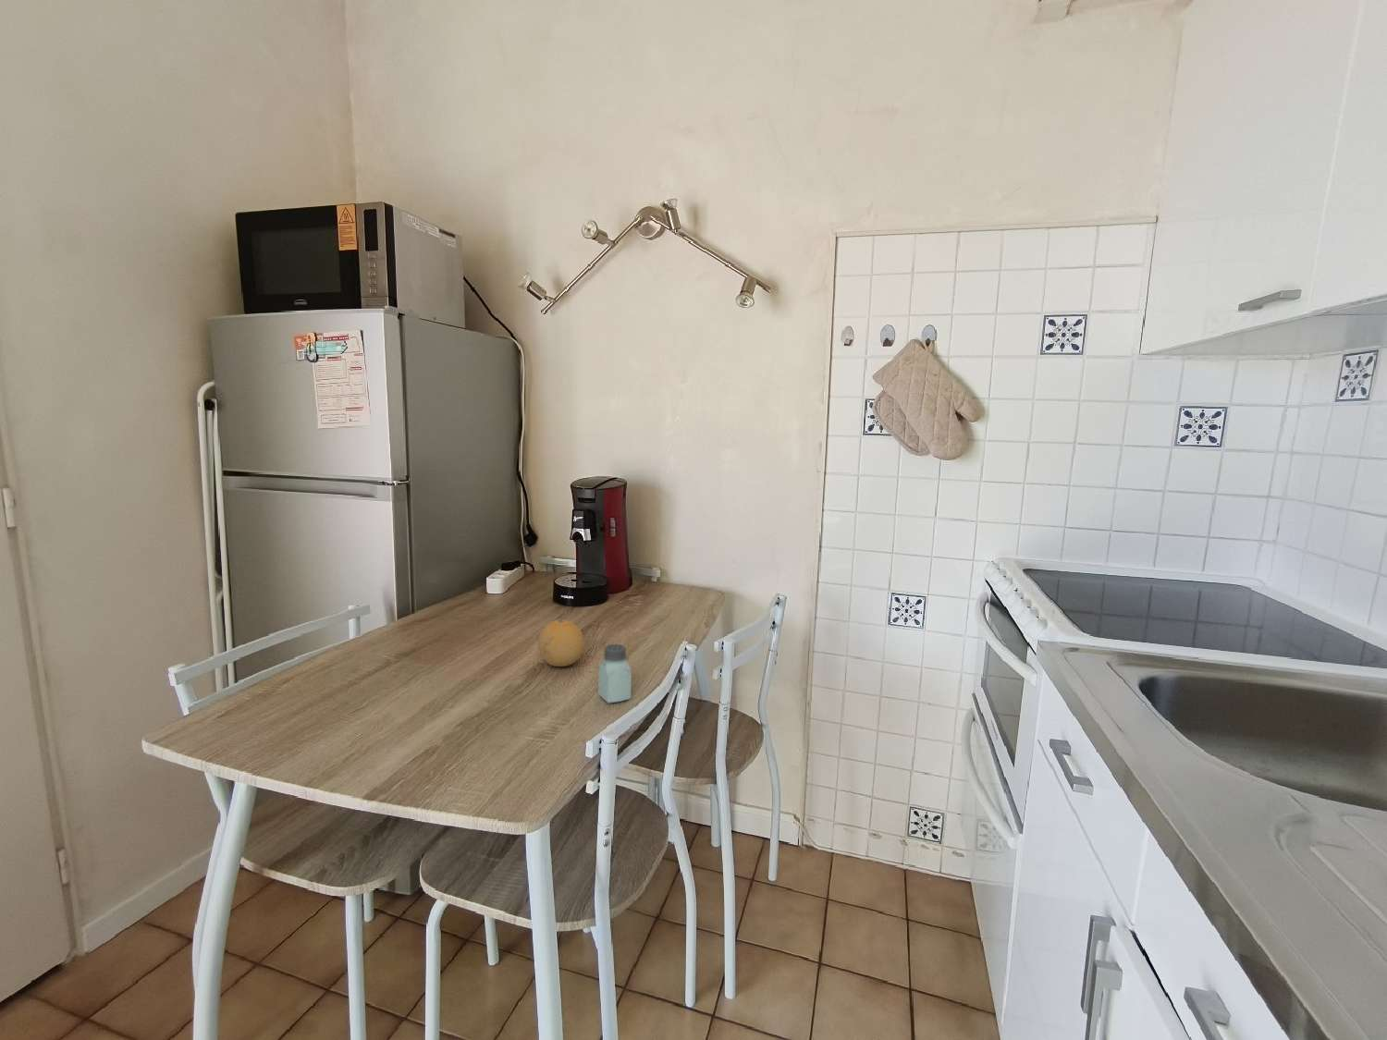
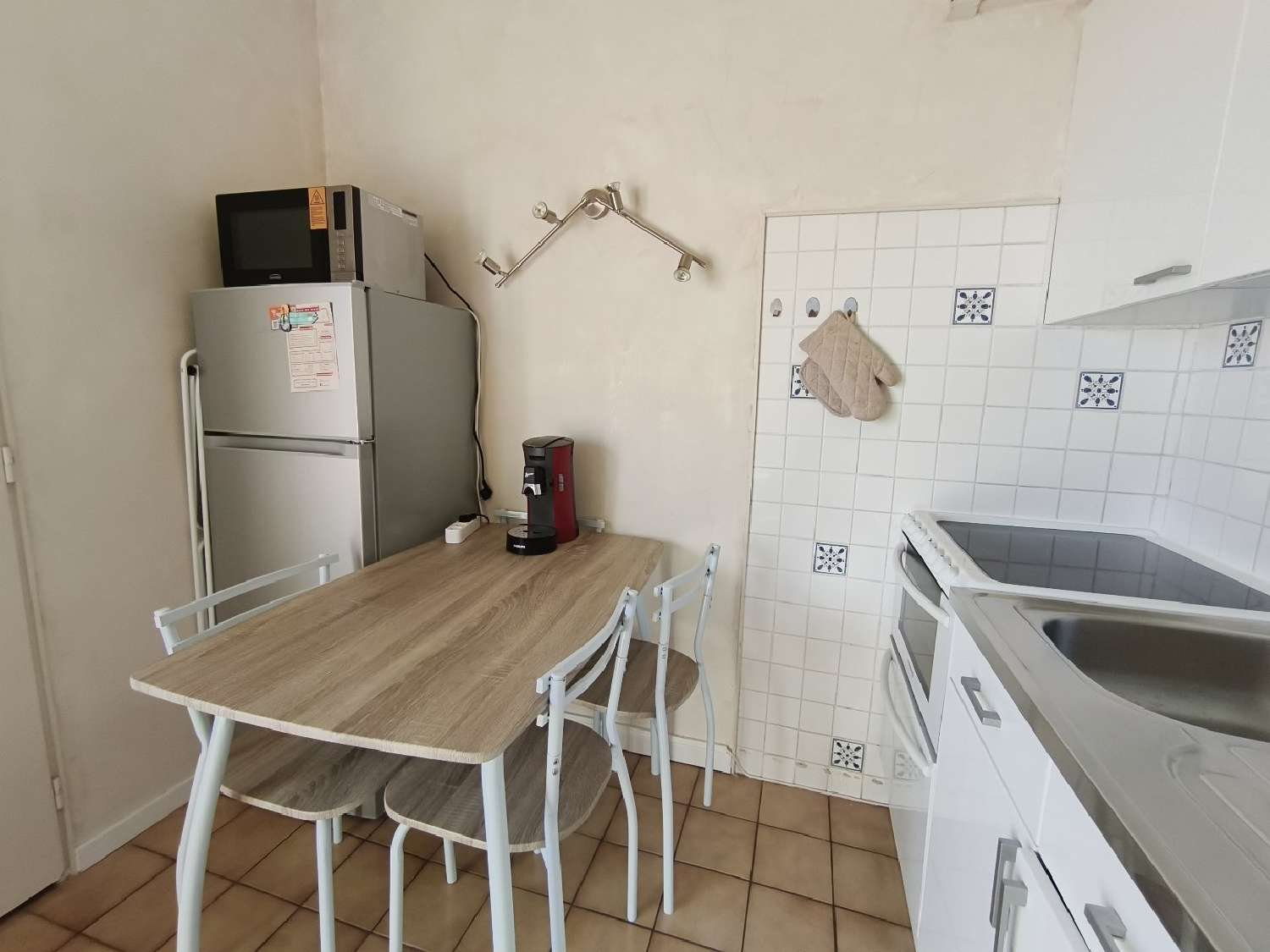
- saltshaker (614, 672)
- fruit (561, 642)
